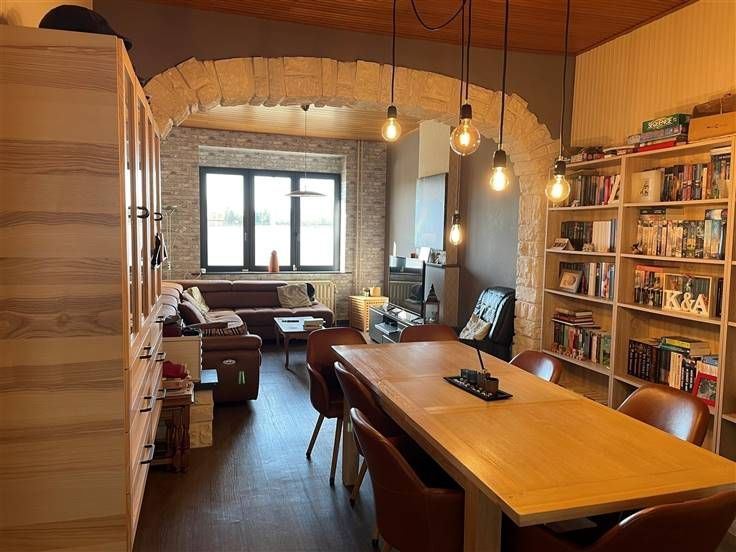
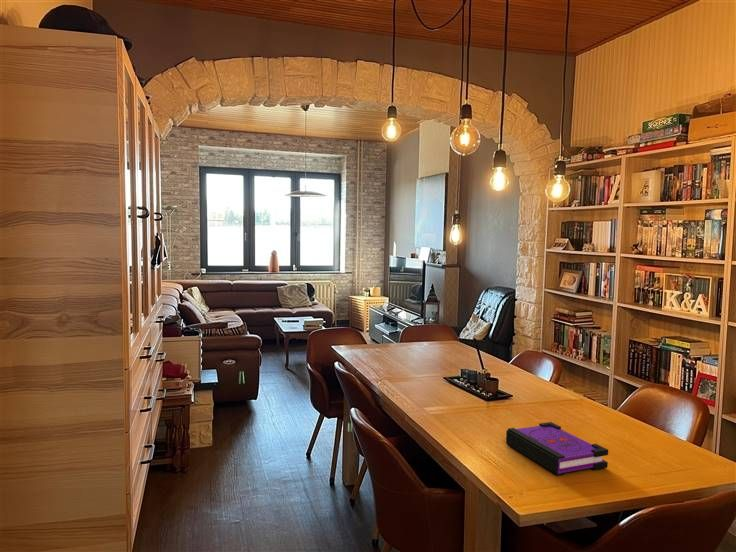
+ board game (549, 444)
